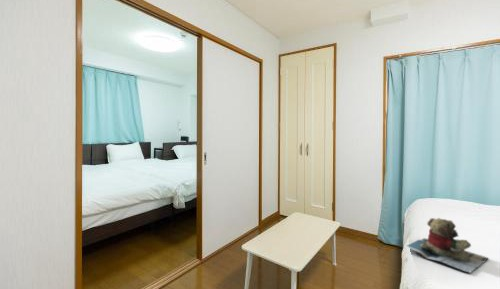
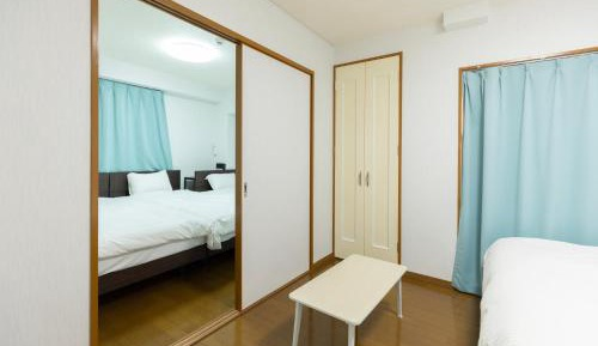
- teddy bear (446, 235)
